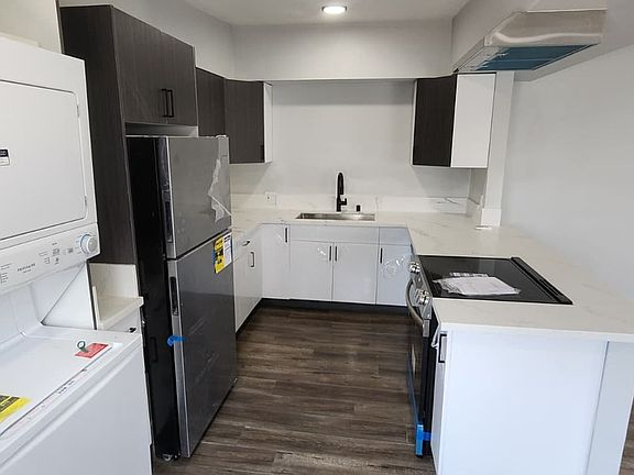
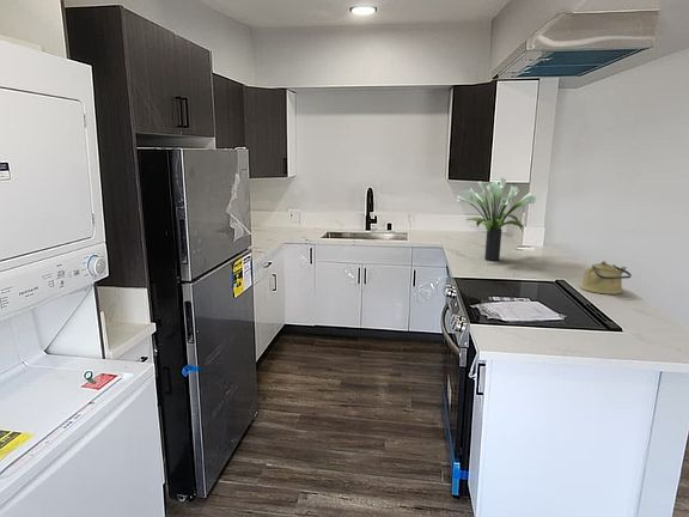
+ kettle (606, 274)
+ potted plant (495, 219)
